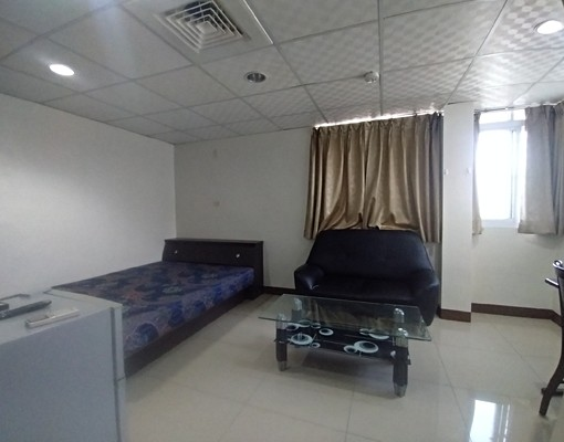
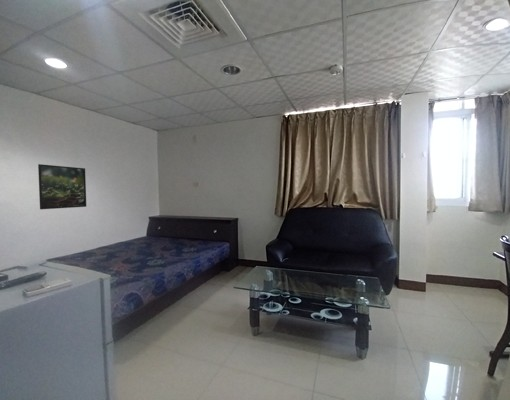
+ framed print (64, 187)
